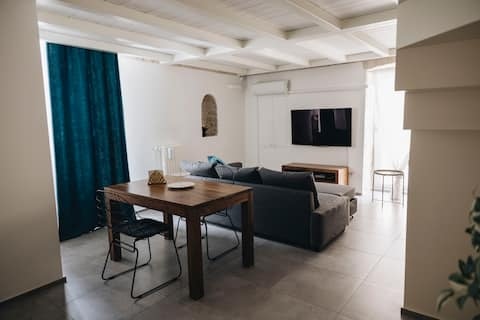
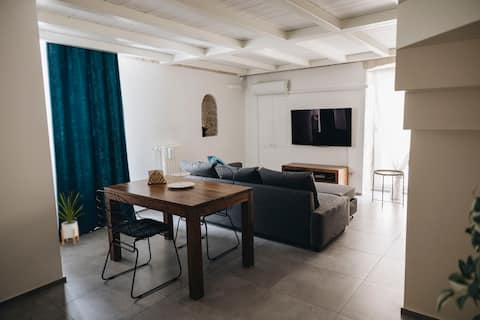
+ house plant (69, 216)
